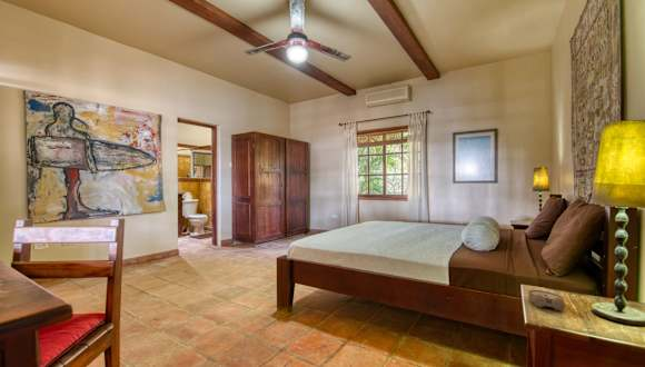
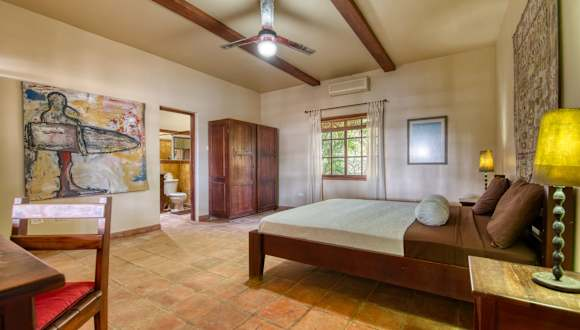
- alarm clock (546, 298)
